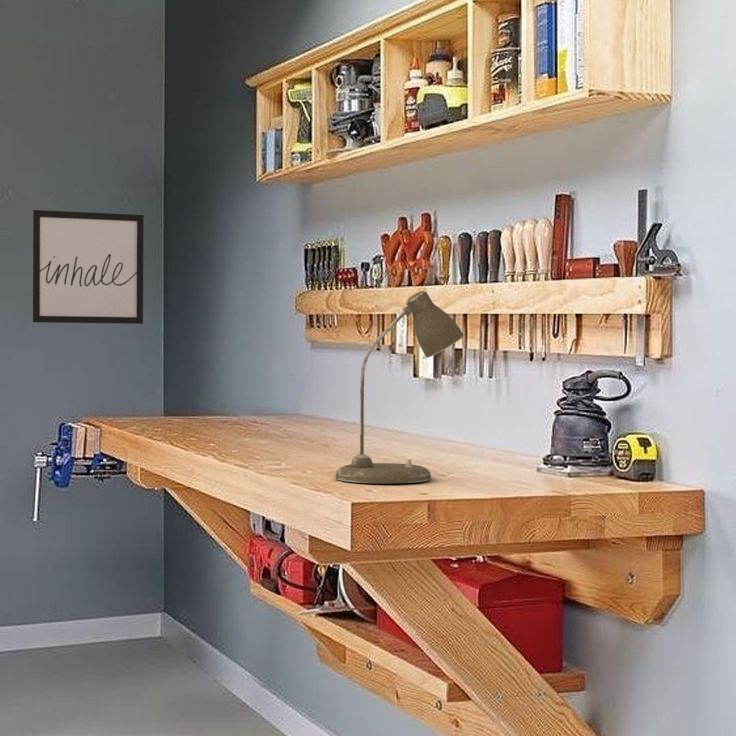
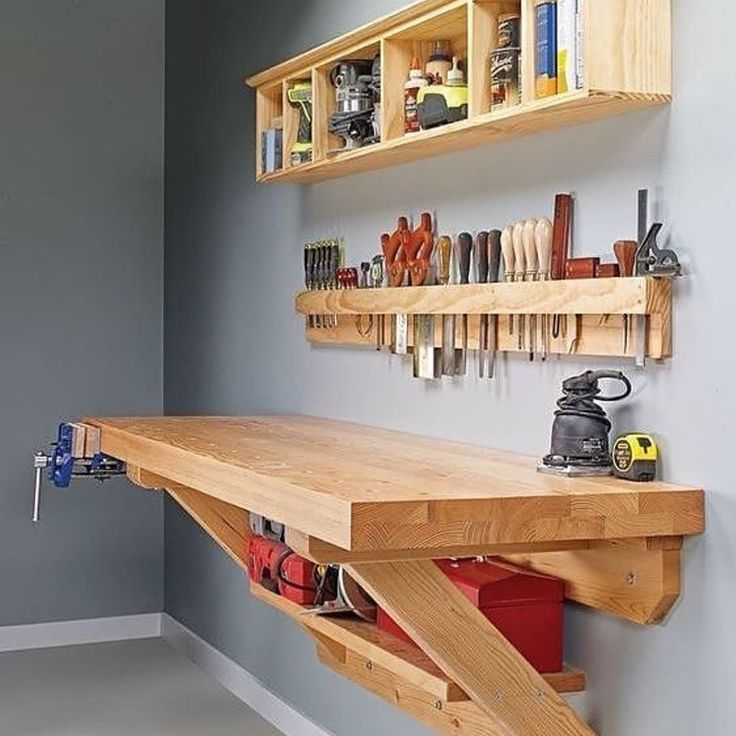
- desk lamp (363, 384)
- wall art (88, 267)
